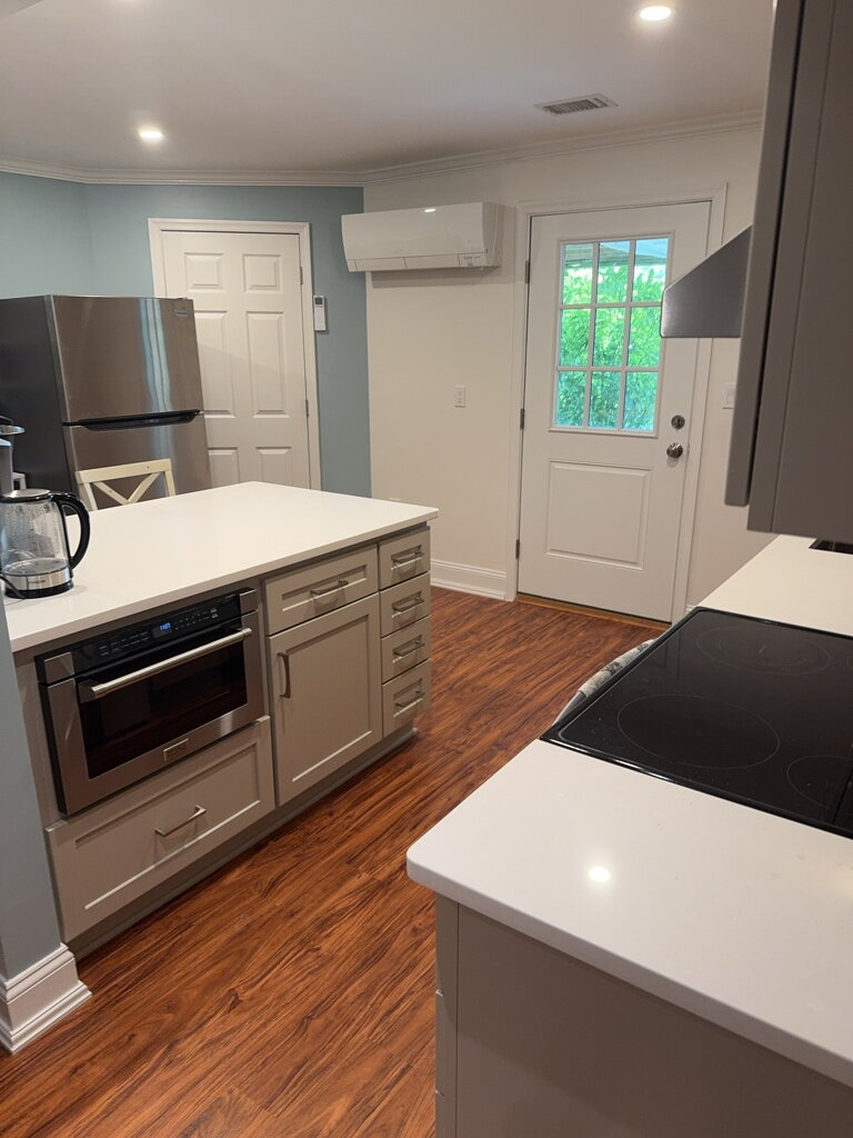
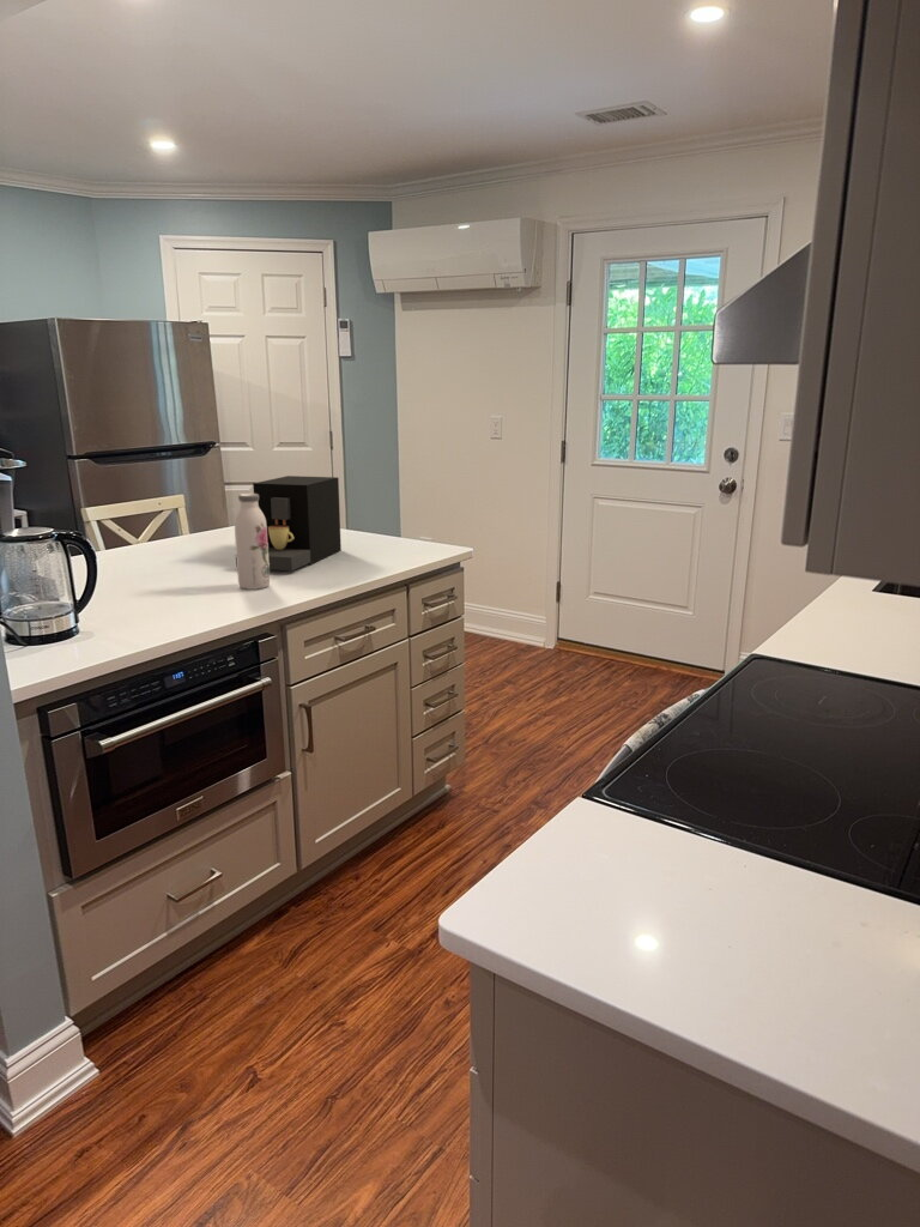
+ water bottle (252, 540)
+ coffee maker (289, 521)
